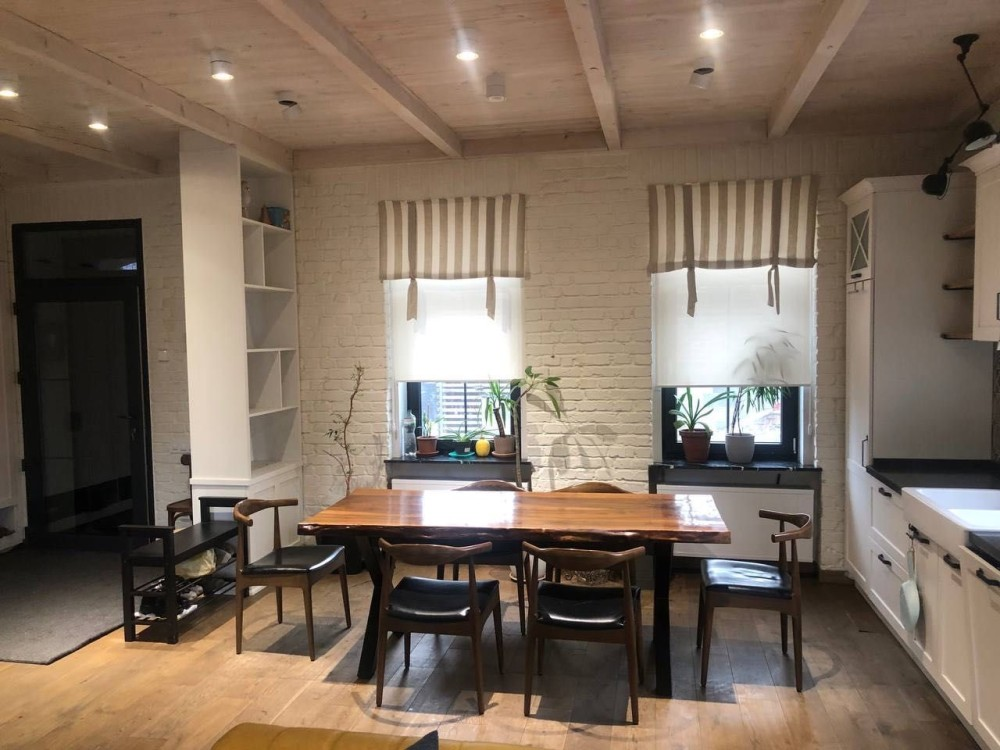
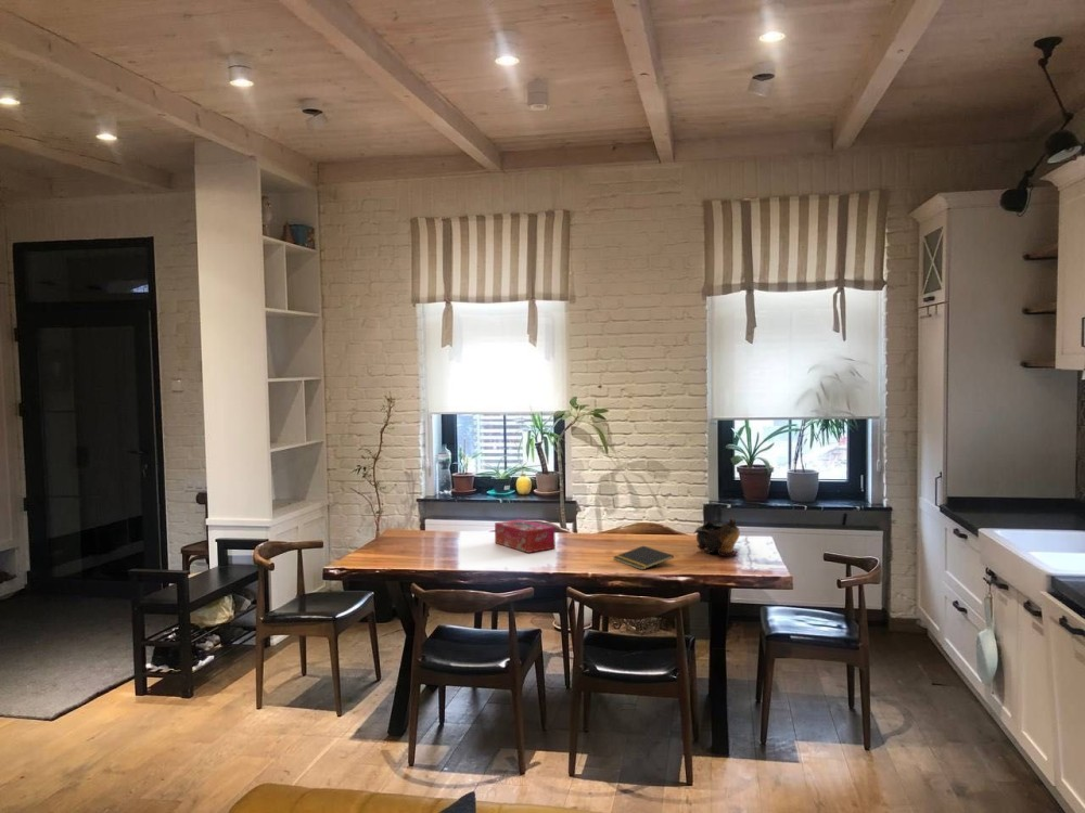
+ notepad (642, 557)
+ decorative bowl (716, 537)
+ tissue box (524, 534)
